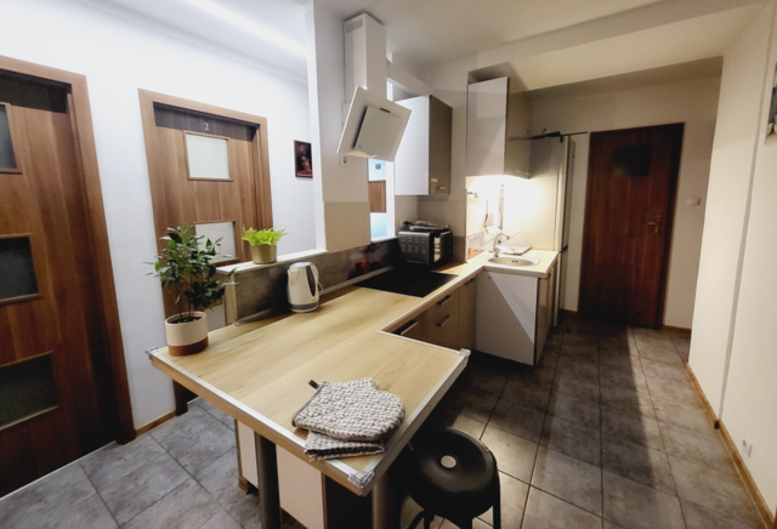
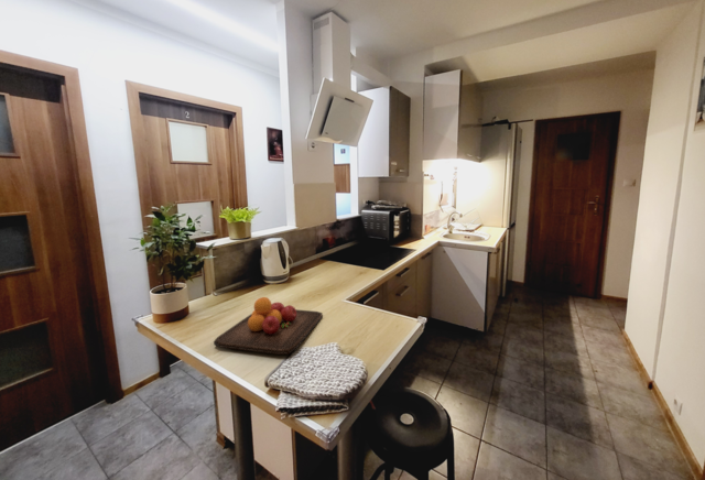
+ chopping board (272, 313)
